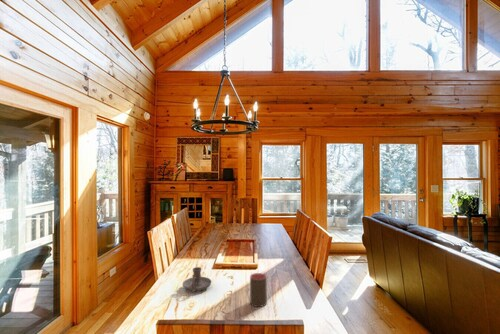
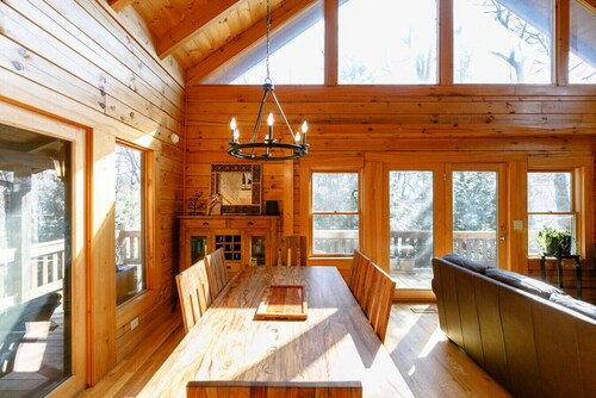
- cup (258, 289)
- candle holder (196, 279)
